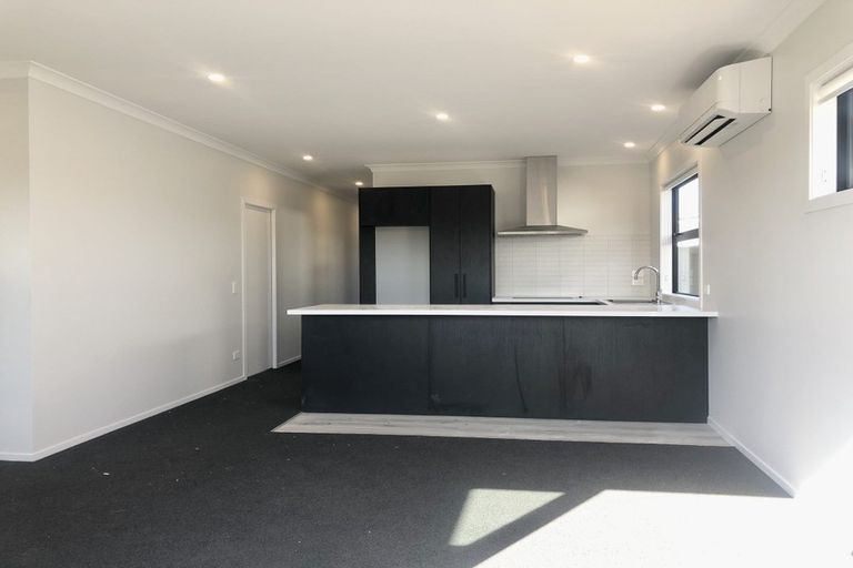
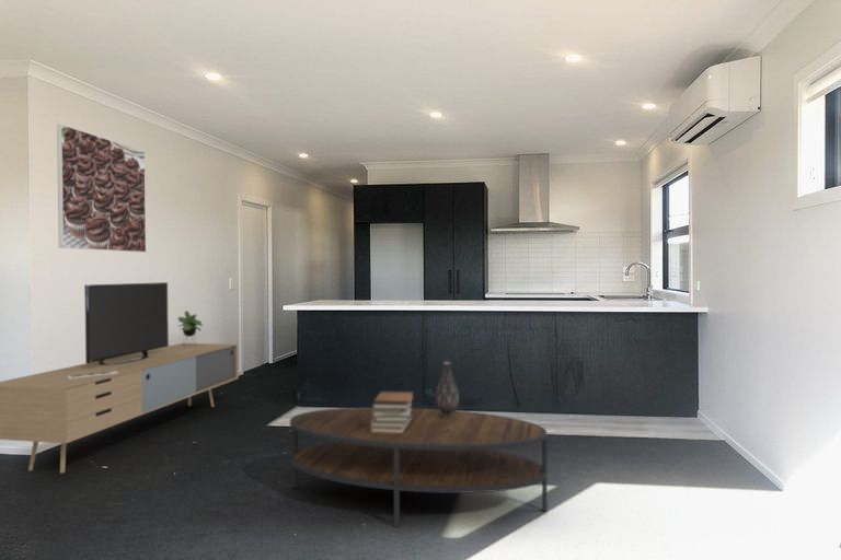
+ media console (136, 358)
+ book stack (392, 410)
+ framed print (105, 195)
+ vase (447, 388)
+ coffee table (413, 460)
